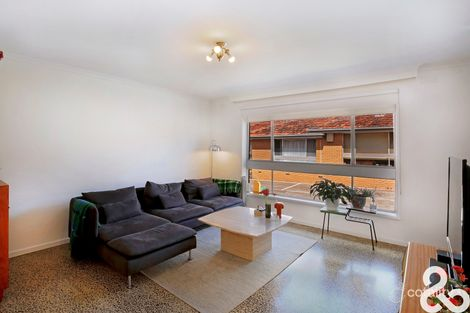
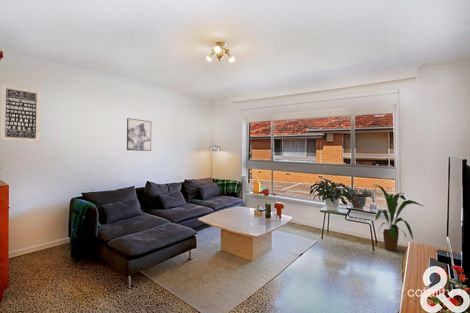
+ wall art (139, 135)
+ wall art (21, 114)
+ house plant (398, 218)
